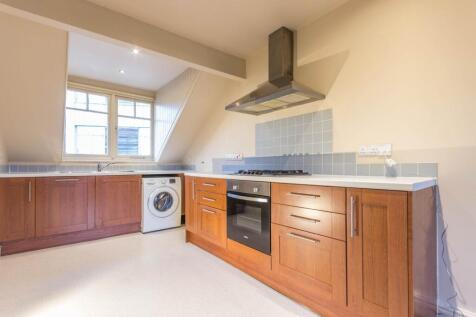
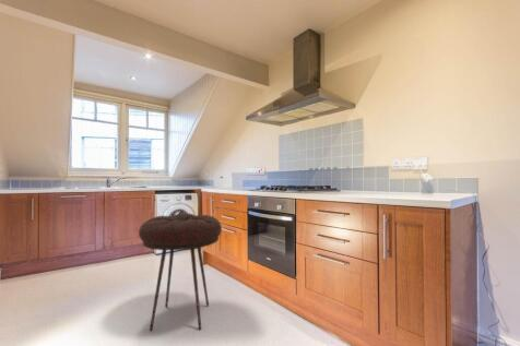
+ stool (172, 265)
